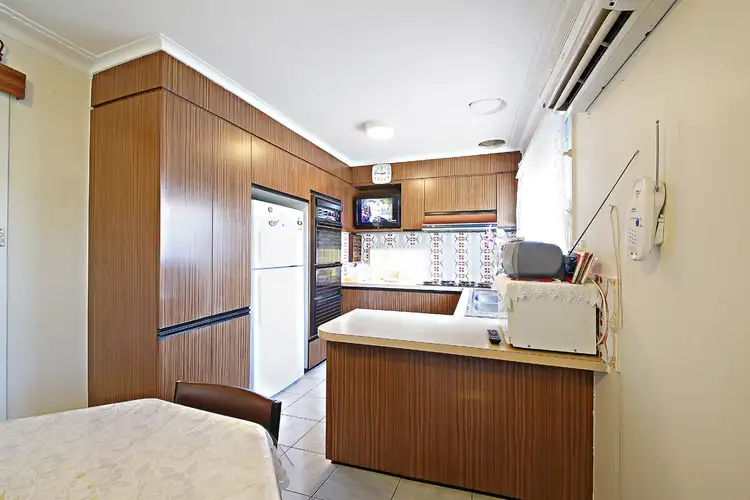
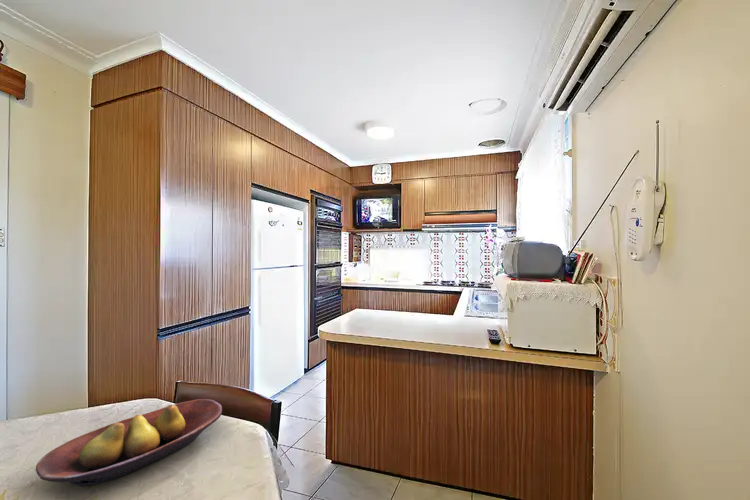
+ fruit bowl (144, 433)
